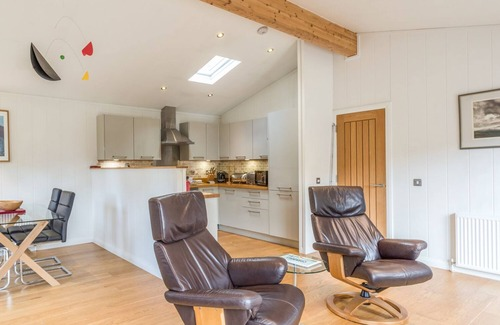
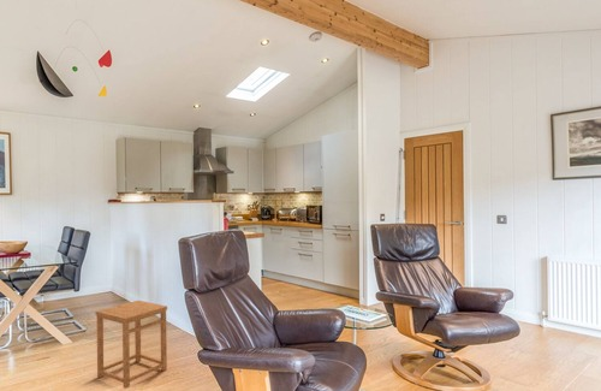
+ side table (135, 340)
